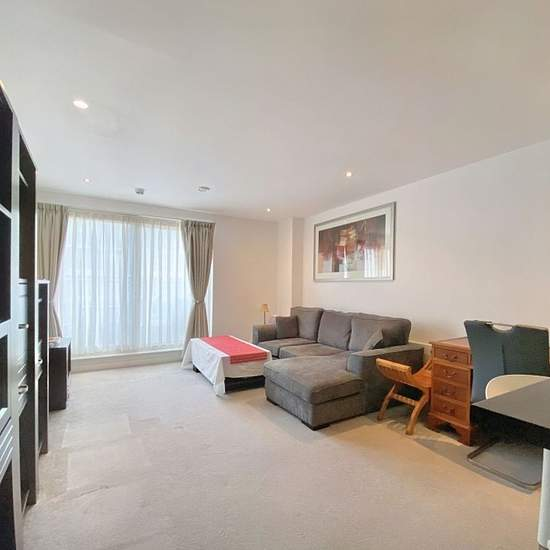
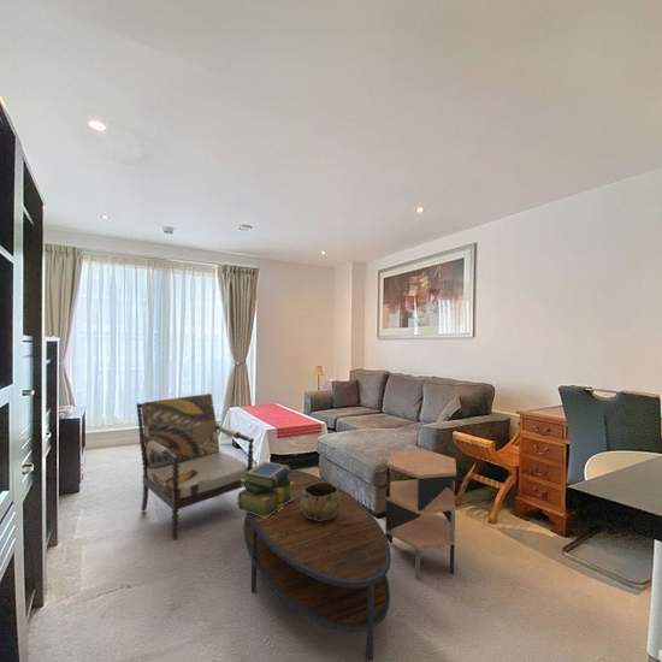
+ armchair (193, 455)
+ stack of books (266, 485)
+ decorative bowl (320, 502)
+ side table (420, 509)
+ coffee table (306, 542)
